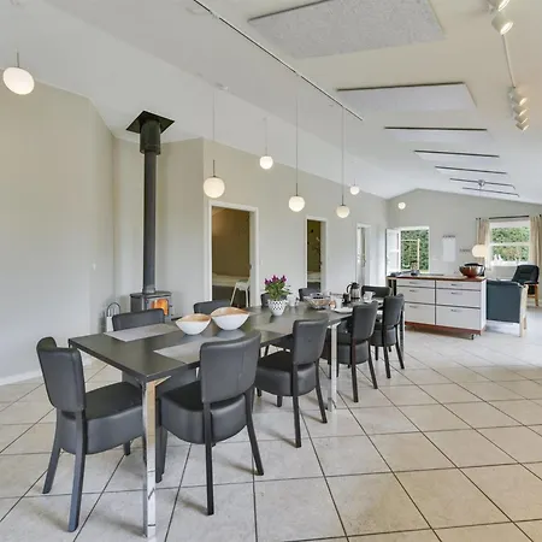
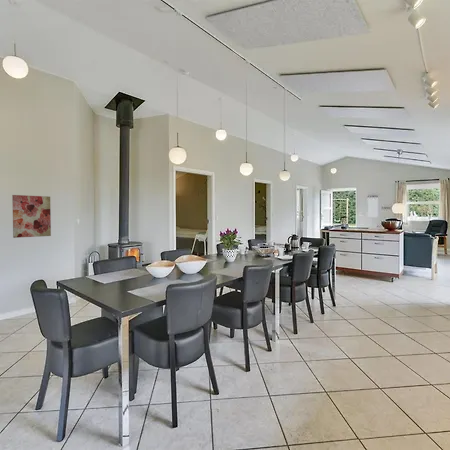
+ wall art (32, 216)
